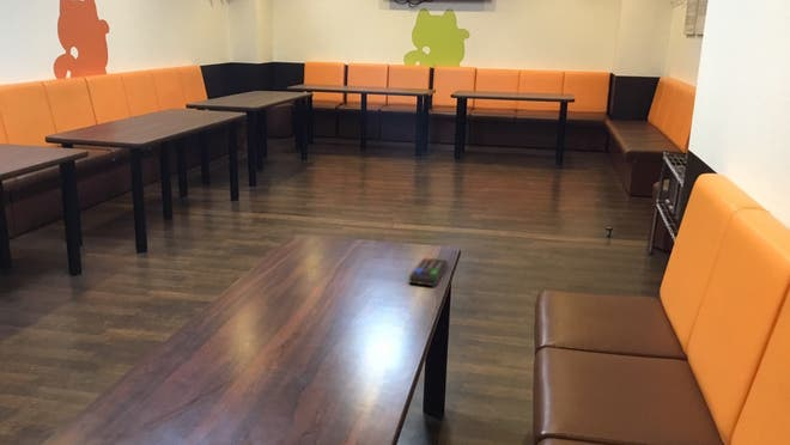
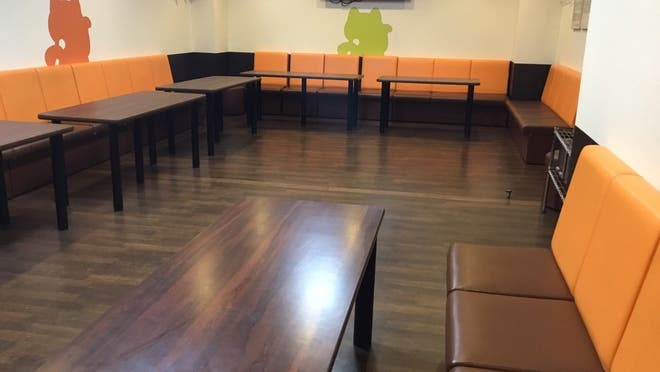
- remote control (429, 270)
